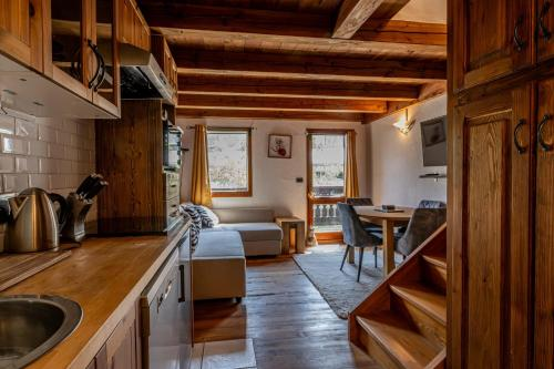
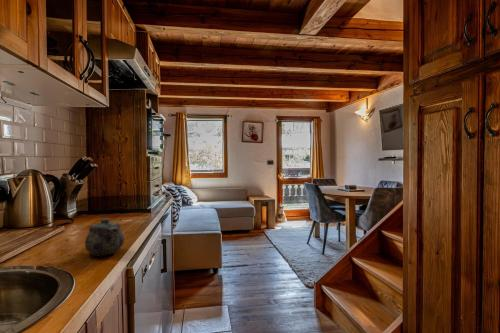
+ chinaware (105, 235)
